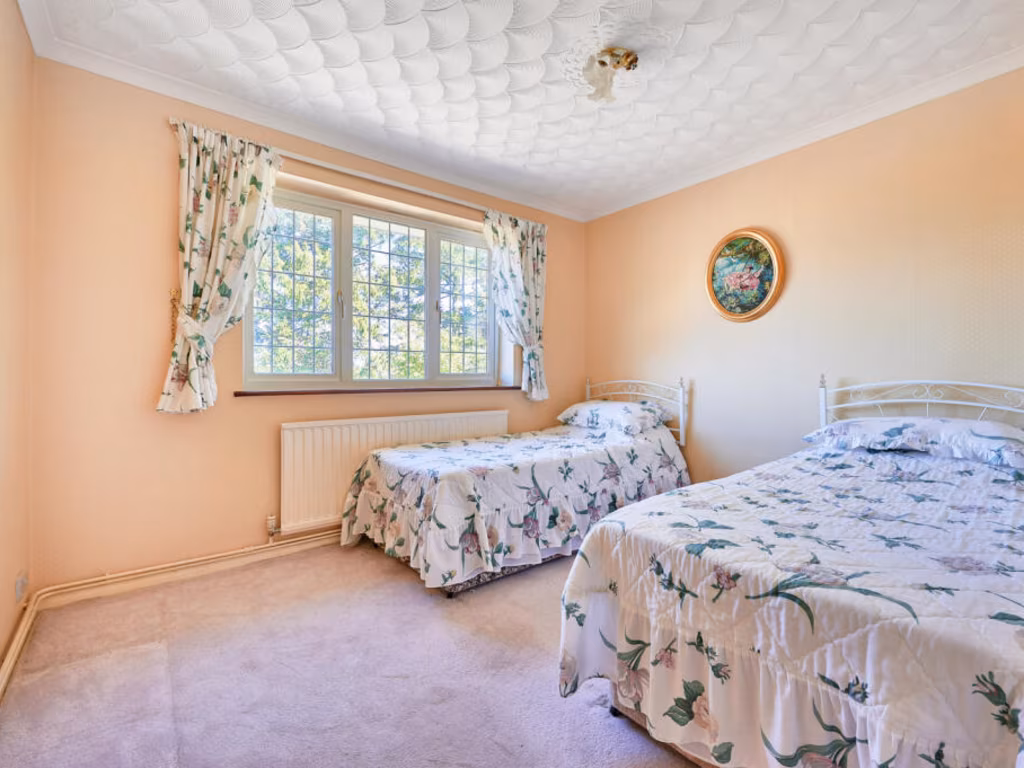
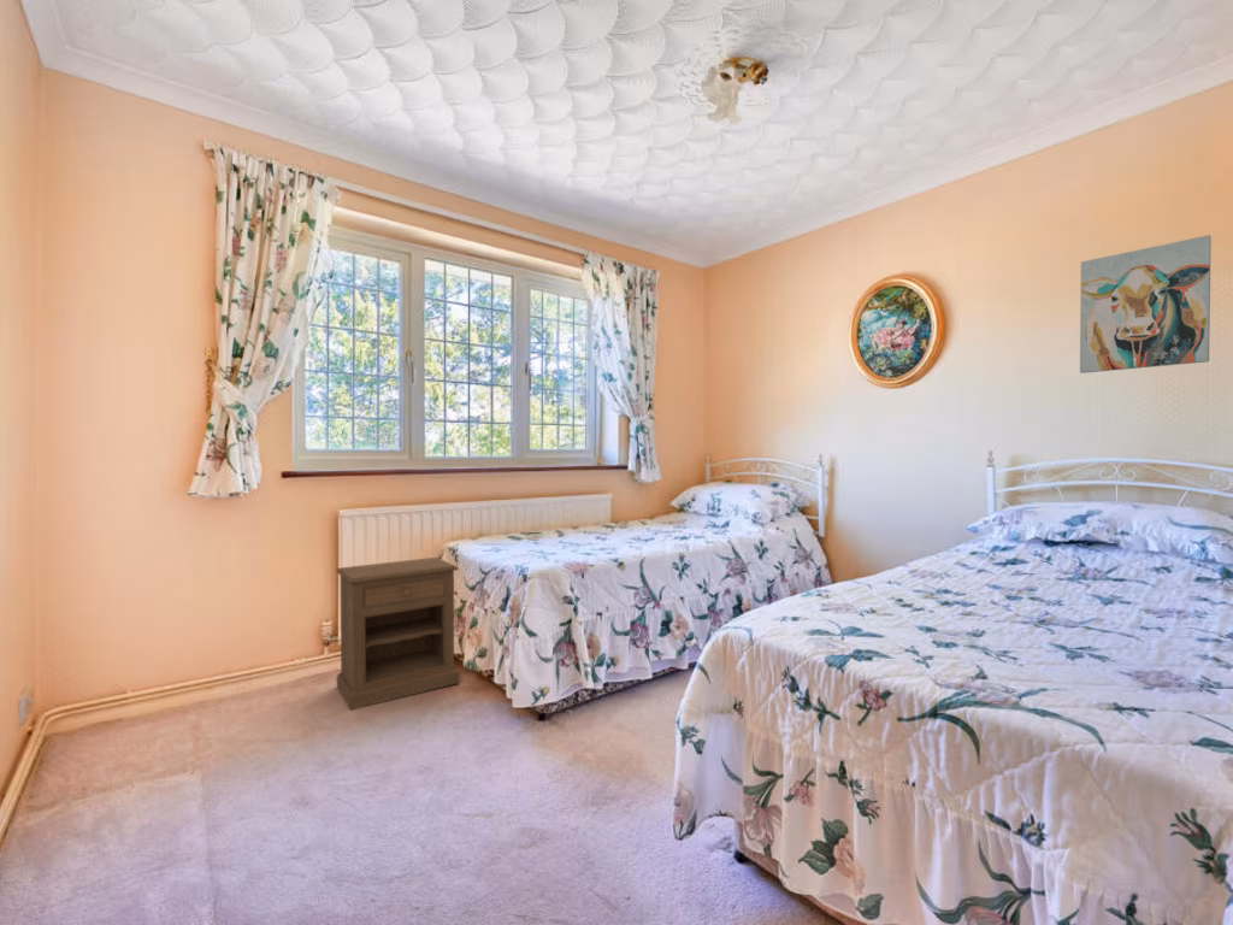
+ wall art (1140, 308)
+ nightstand (397, 626)
